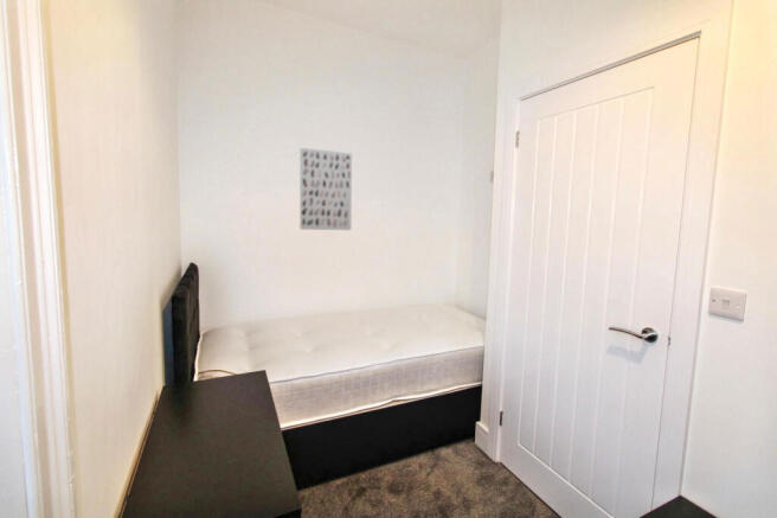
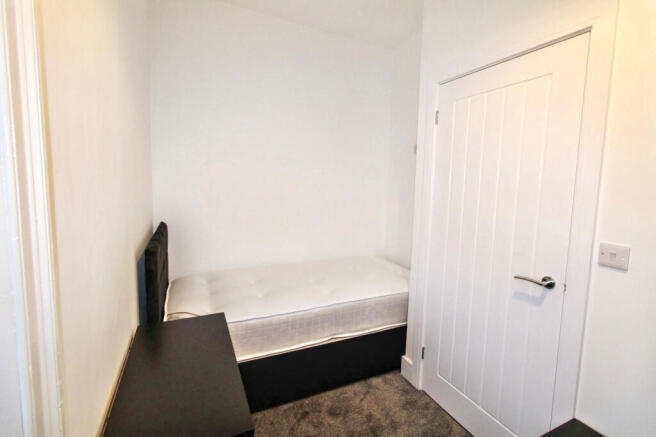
- wall art (326, 190)
